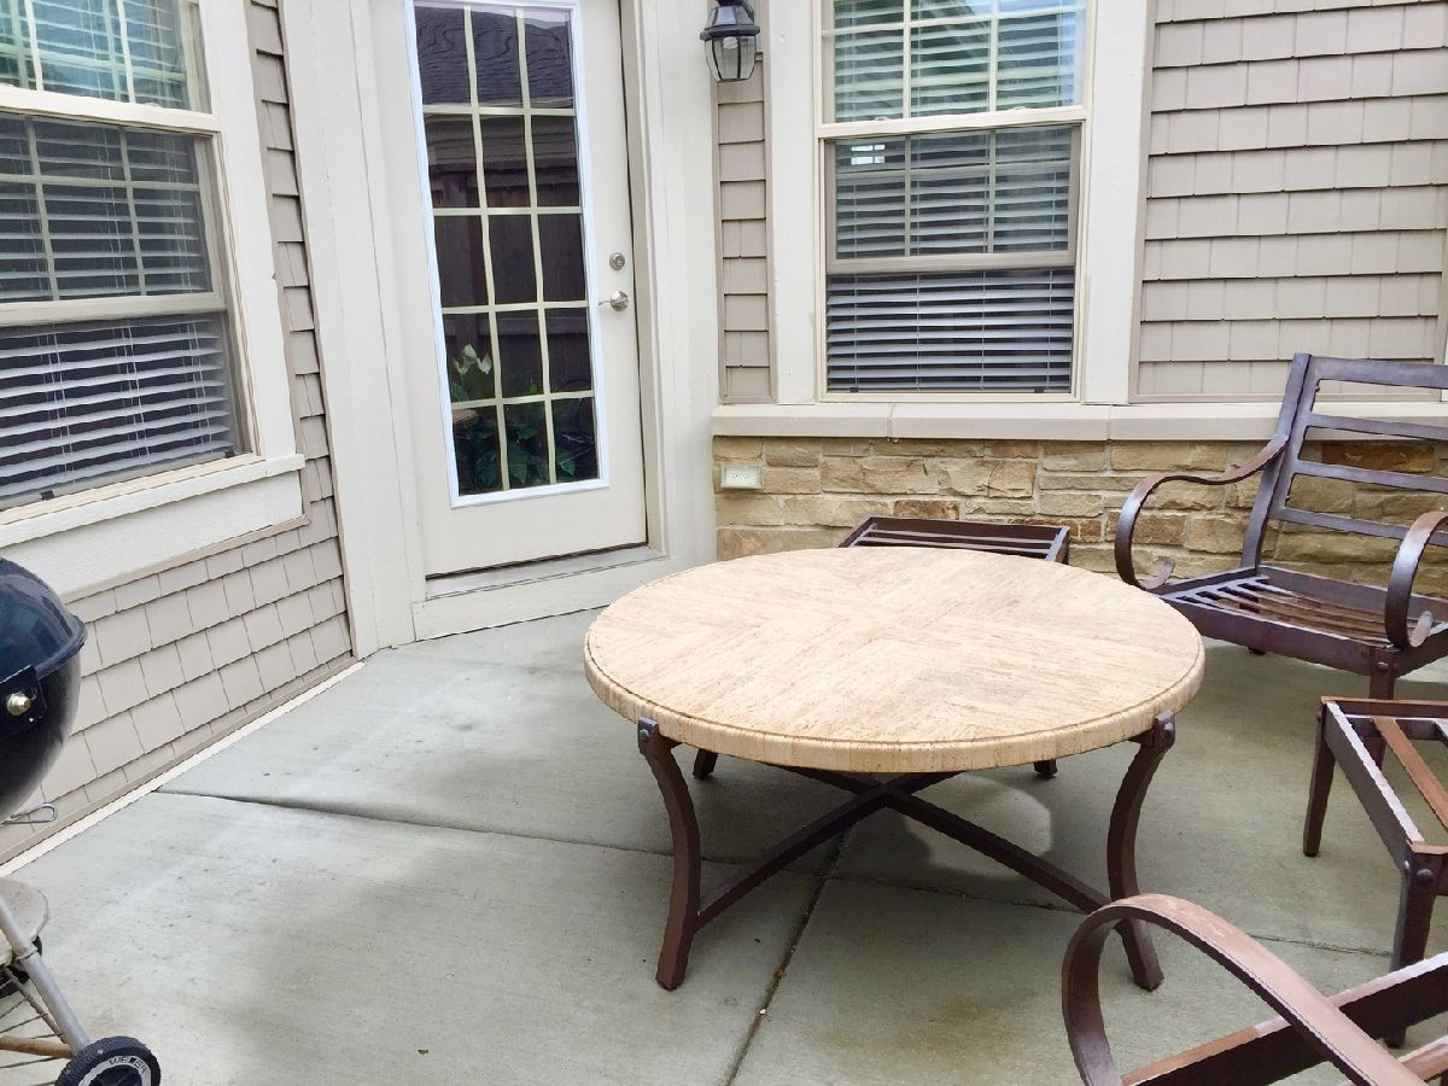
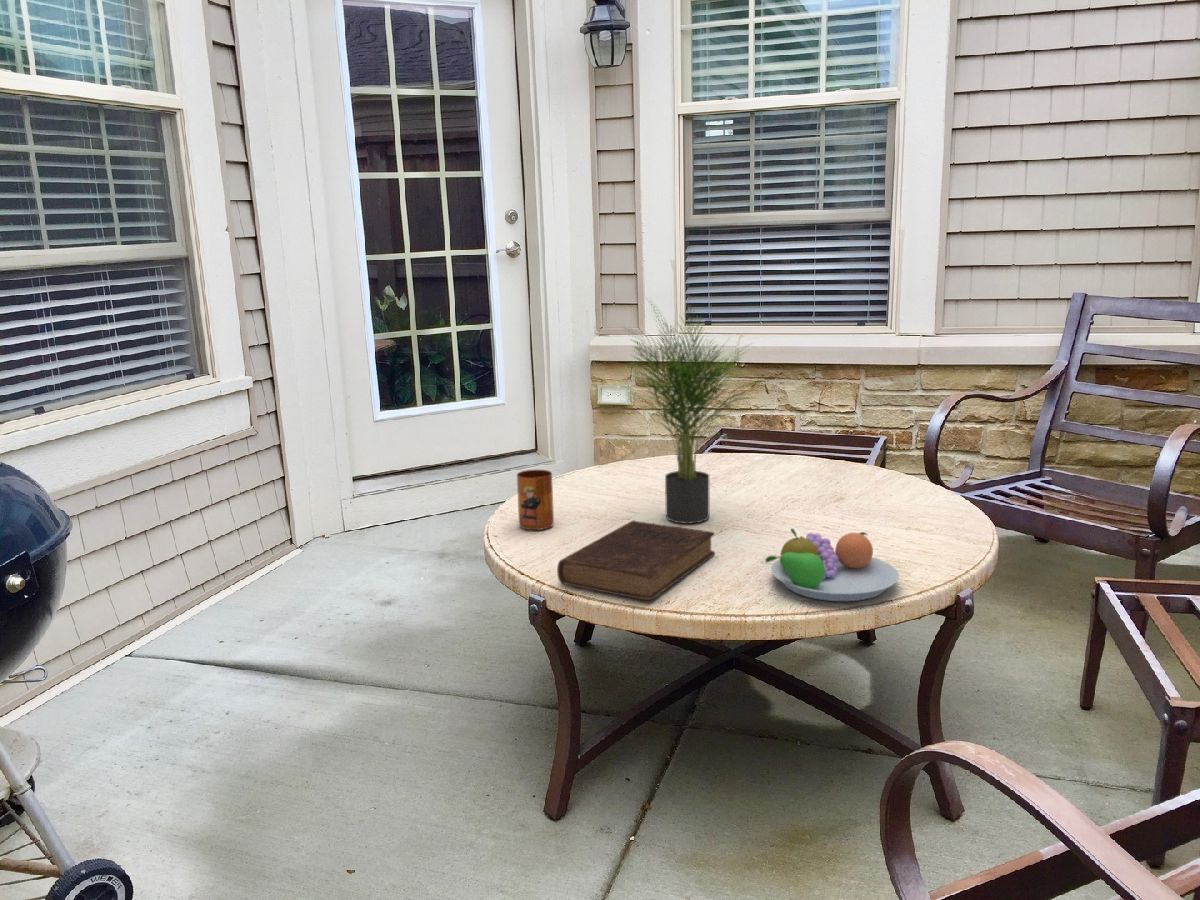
+ book (639, 556)
+ potted plant (697, 410)
+ fruit bowl (829, 559)
+ mug (539, 497)
